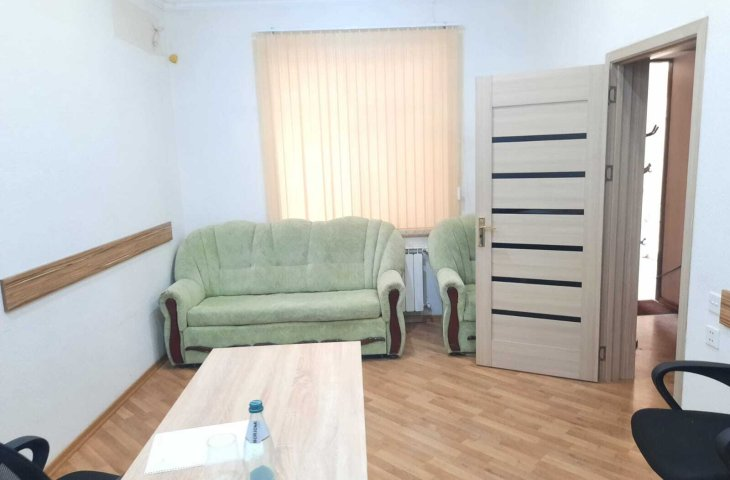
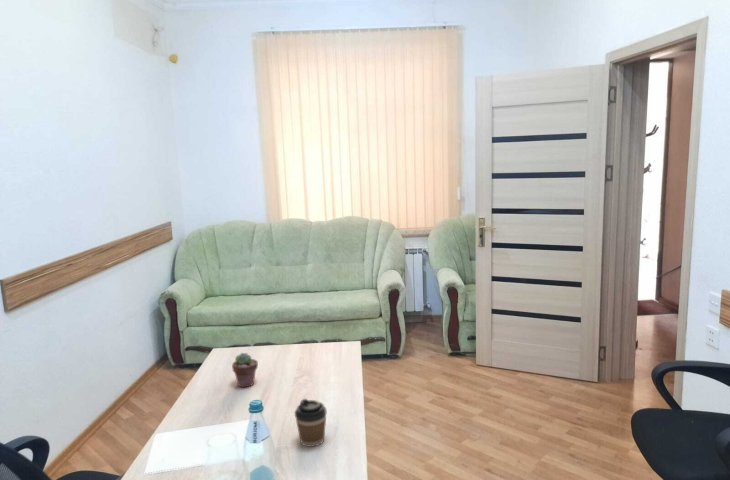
+ potted succulent (245, 369)
+ coffee cup (311, 421)
